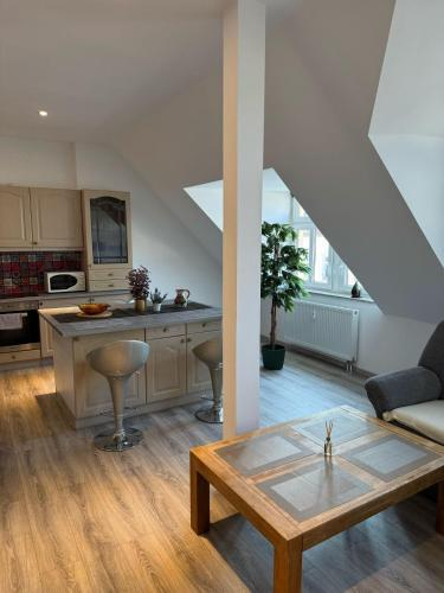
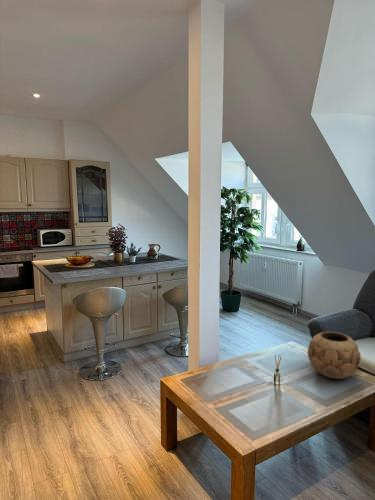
+ decorative bowl (333, 354)
